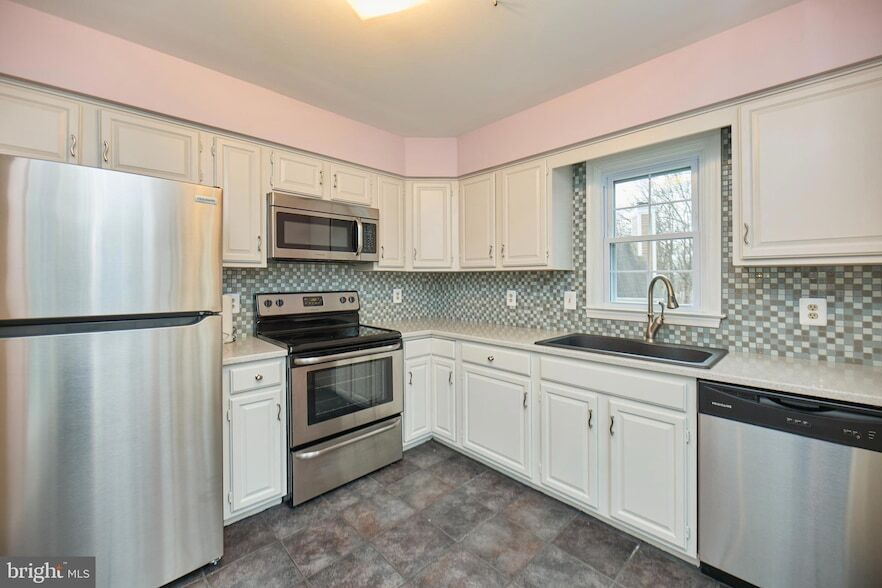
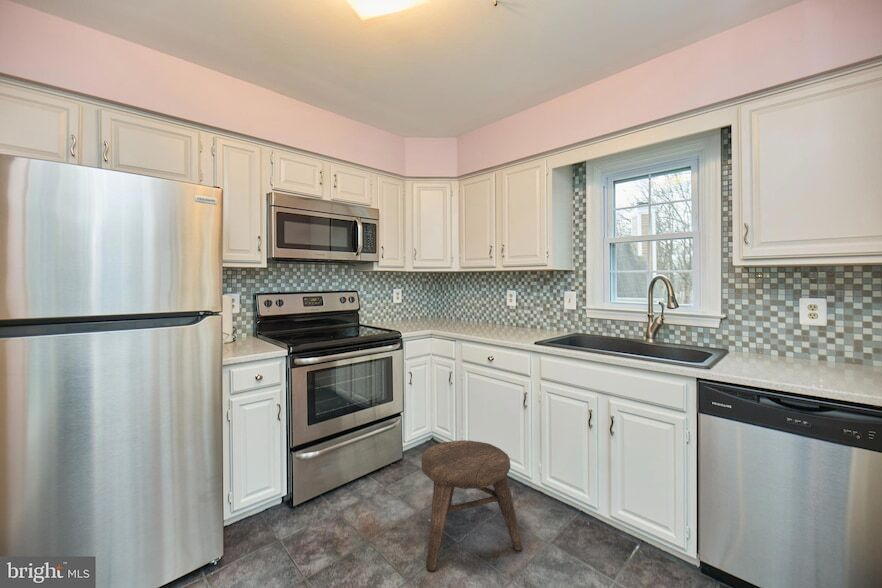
+ stool (463, 503)
